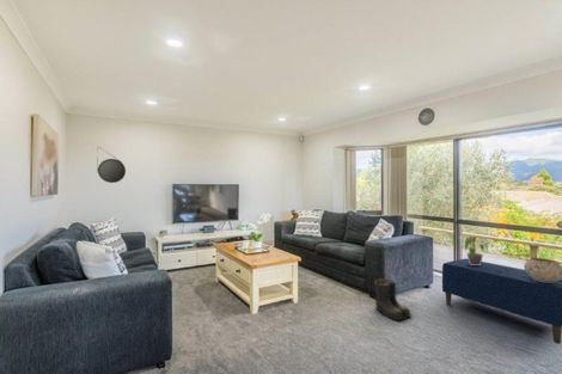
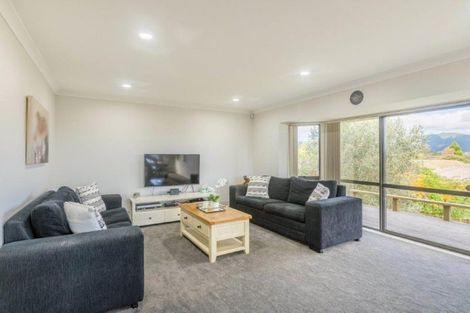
- bench (503, 293)
- ceramic pot (543, 270)
- potted plant (475, 250)
- home mirror (111, 165)
- boots (391, 298)
